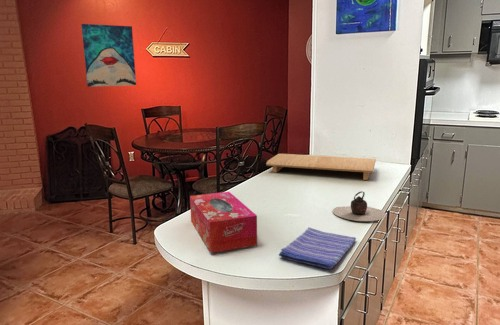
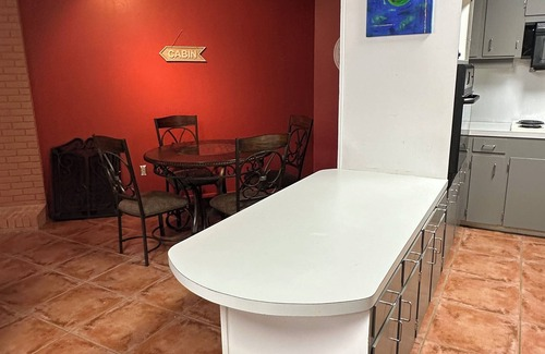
- cutting board (321, 165)
- dish towel (318, 245)
- wall art (109, 56)
- teapot (359, 202)
- tissue box (221, 218)
